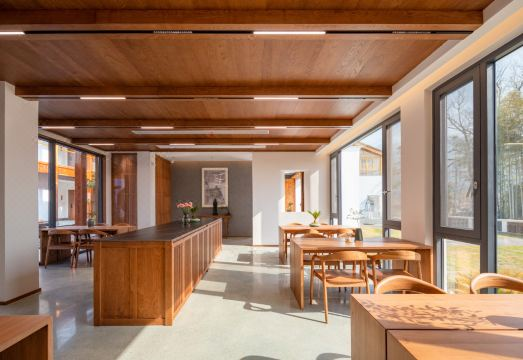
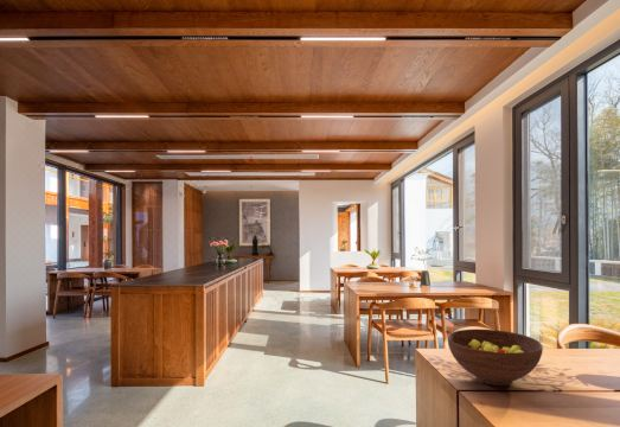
+ fruit bowl (493, 359)
